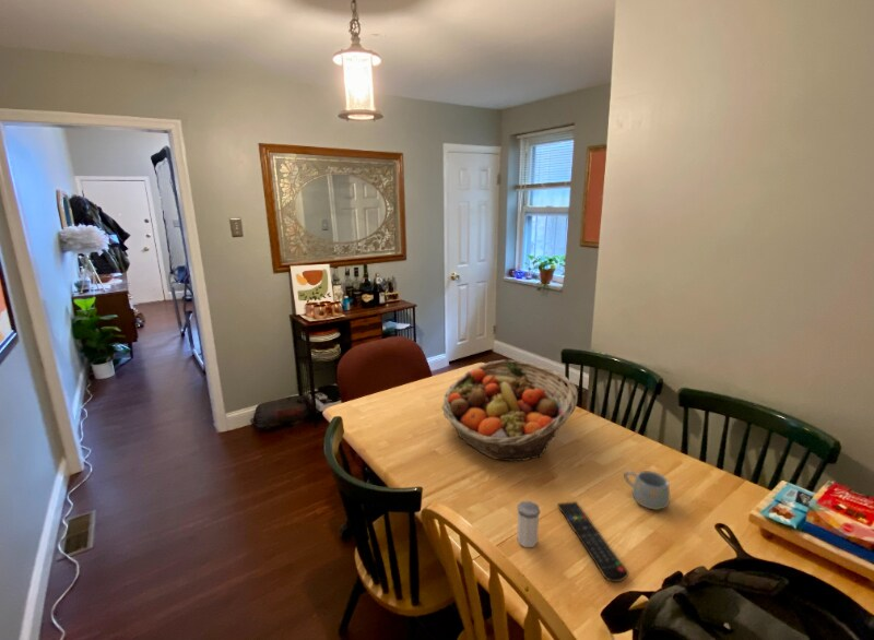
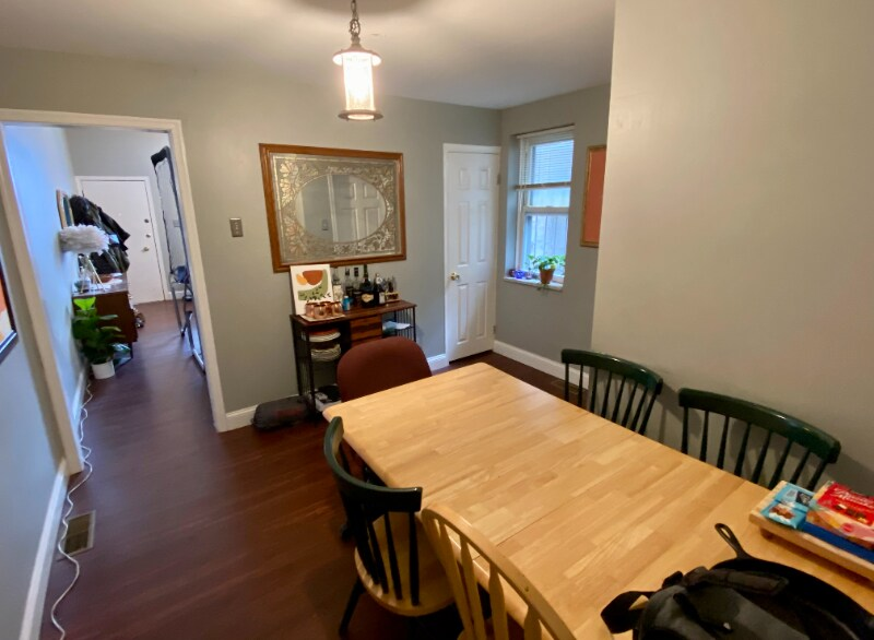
- salt shaker (528, 524)
- mug (645, 487)
- remote control (589, 537)
- fruit basket (506, 406)
